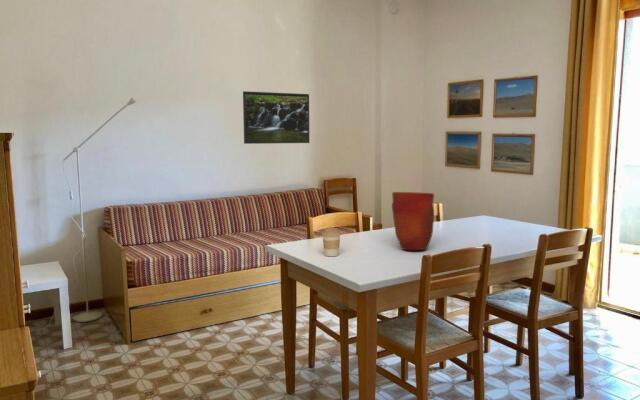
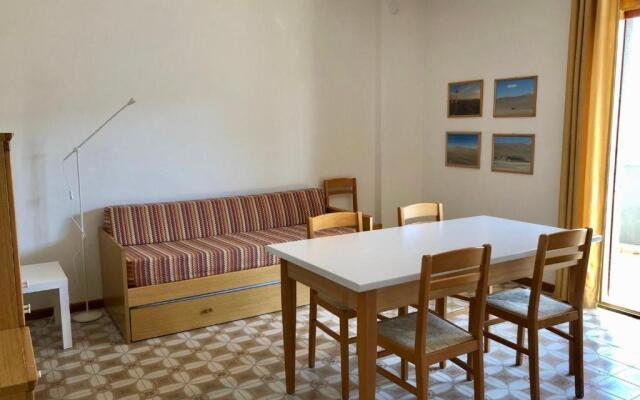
- vase (412, 220)
- coffee cup (331, 242)
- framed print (277, 118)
